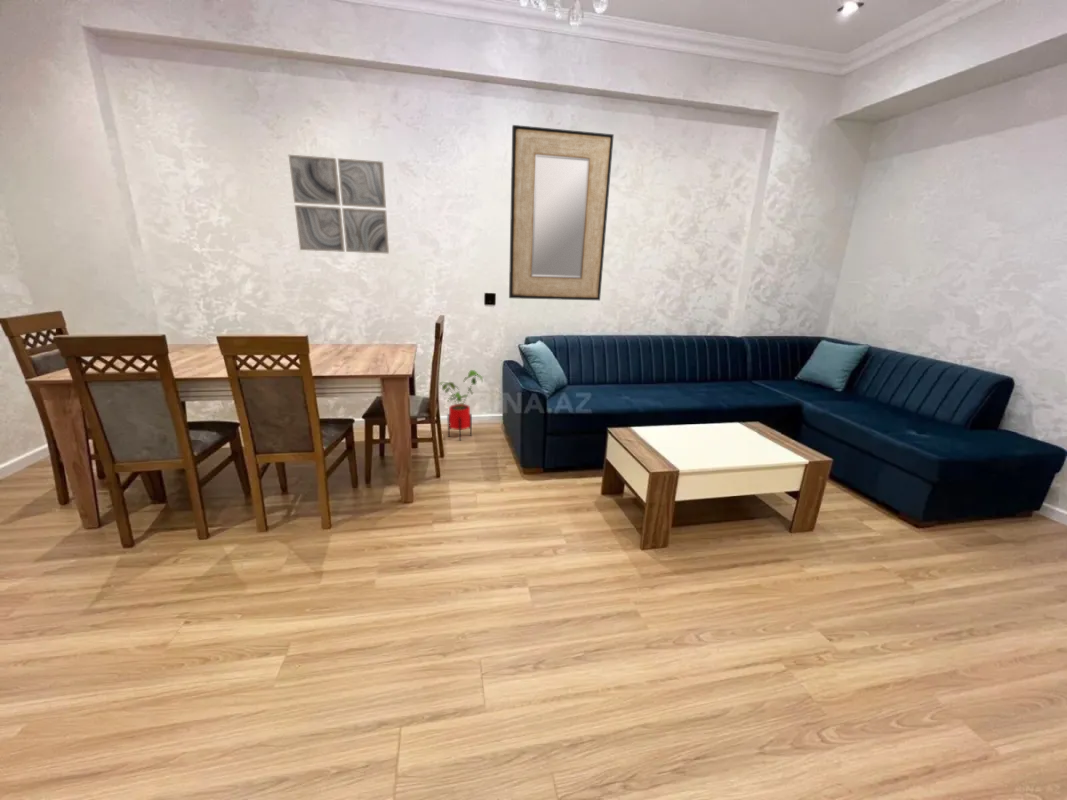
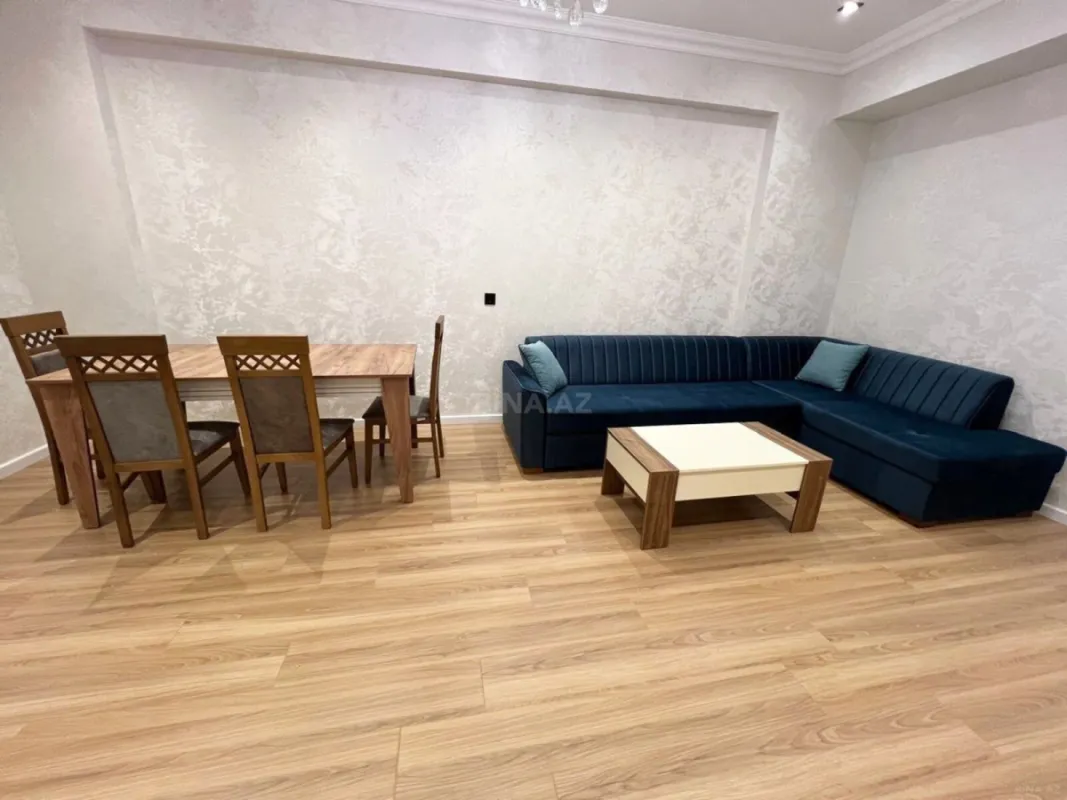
- house plant (462, 403)
- home mirror (559, 219)
- wall art (340, 208)
